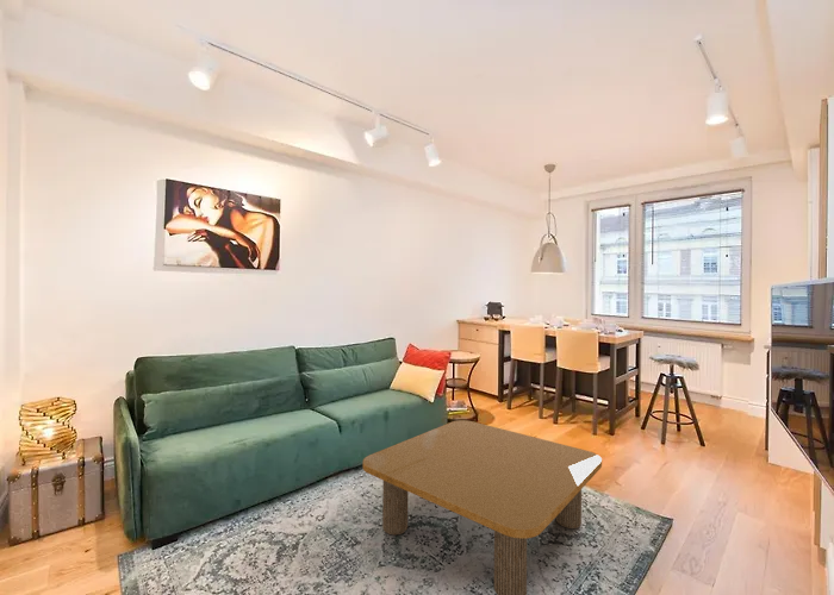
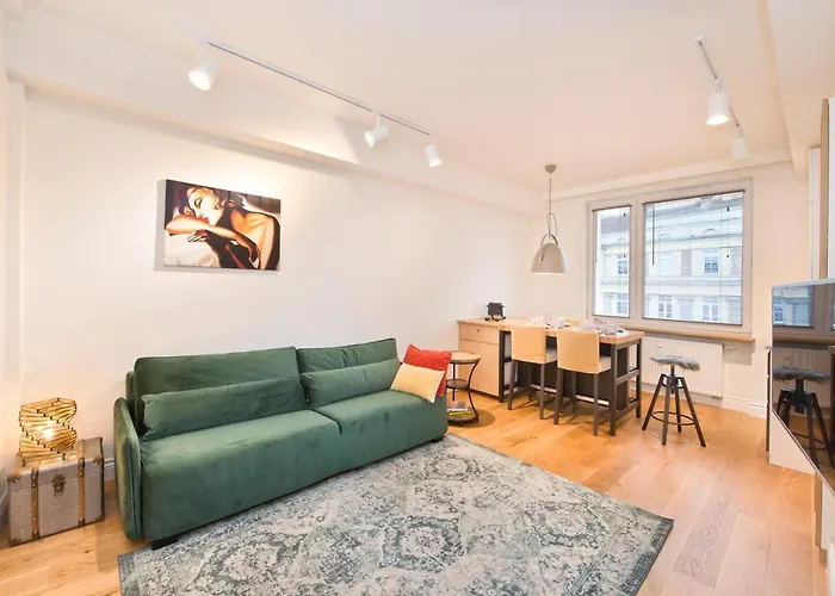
- coffee table (483, 491)
